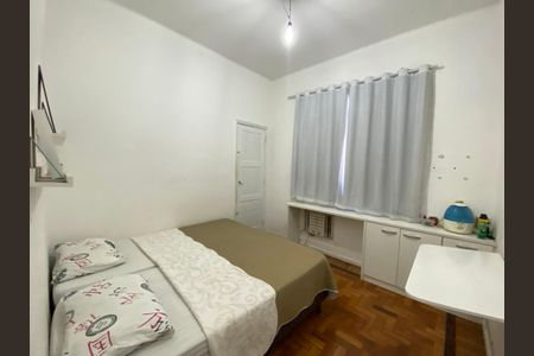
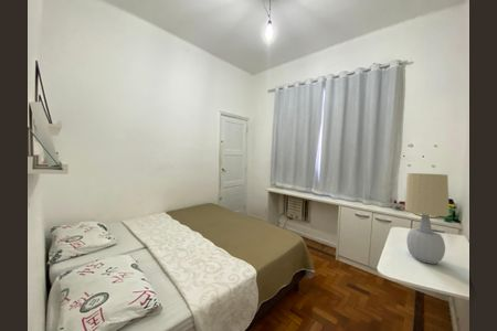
+ table lamp (425, 216)
